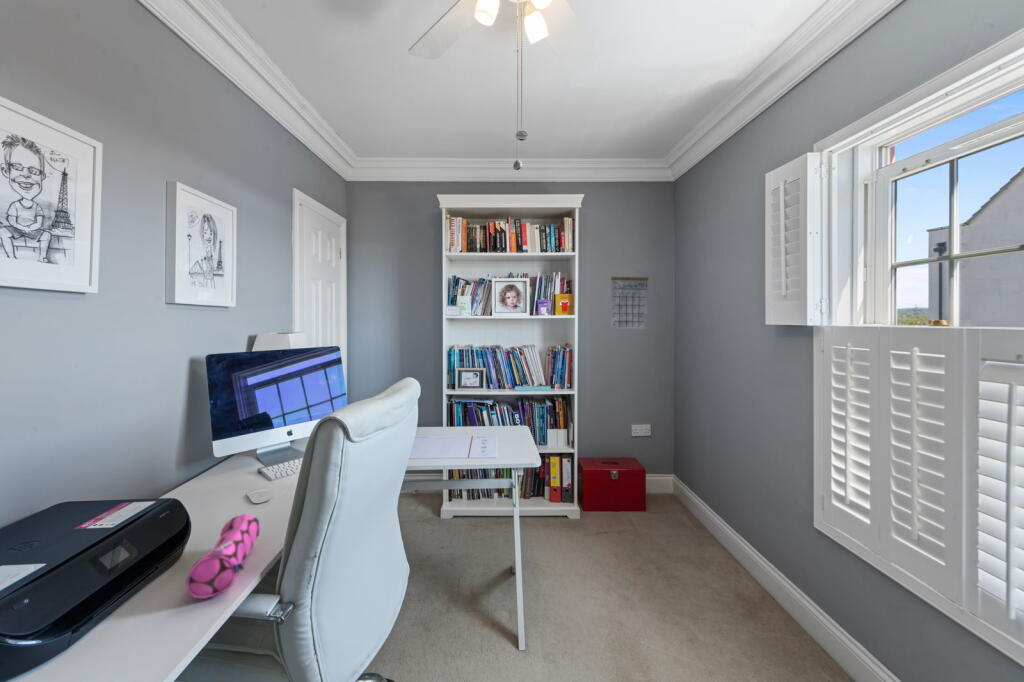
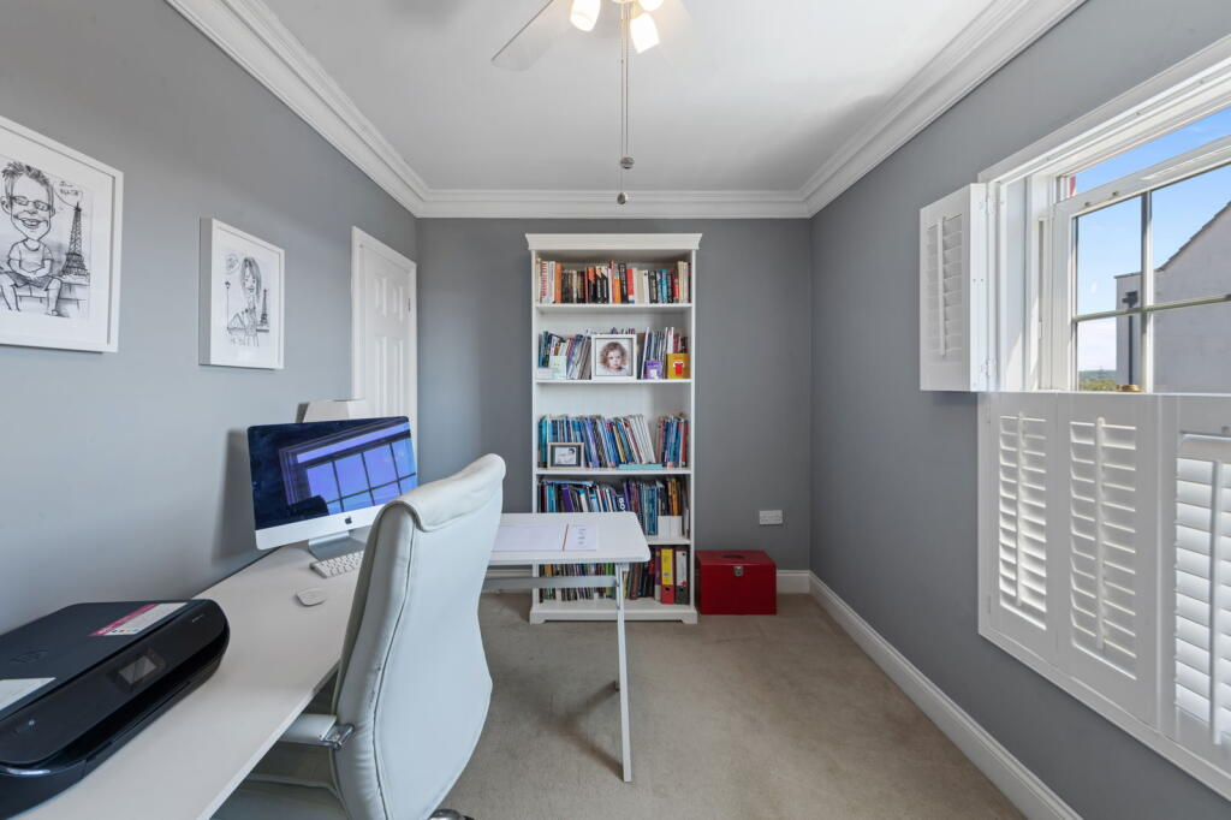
- pencil case (229, 549)
- calendar (629, 296)
